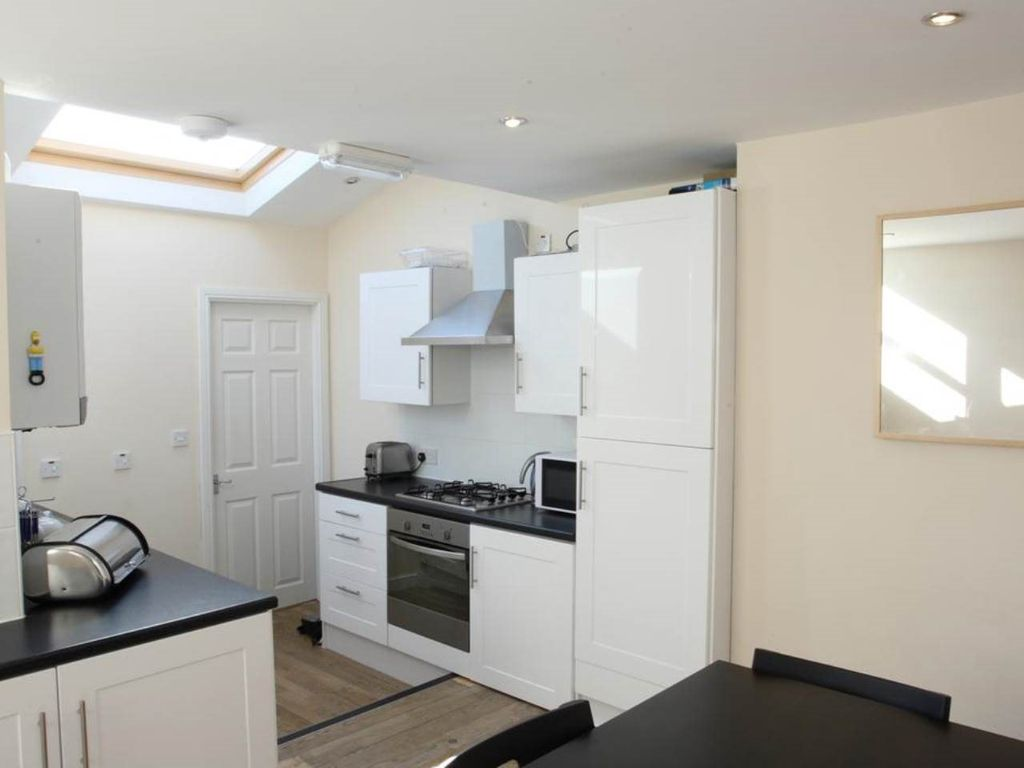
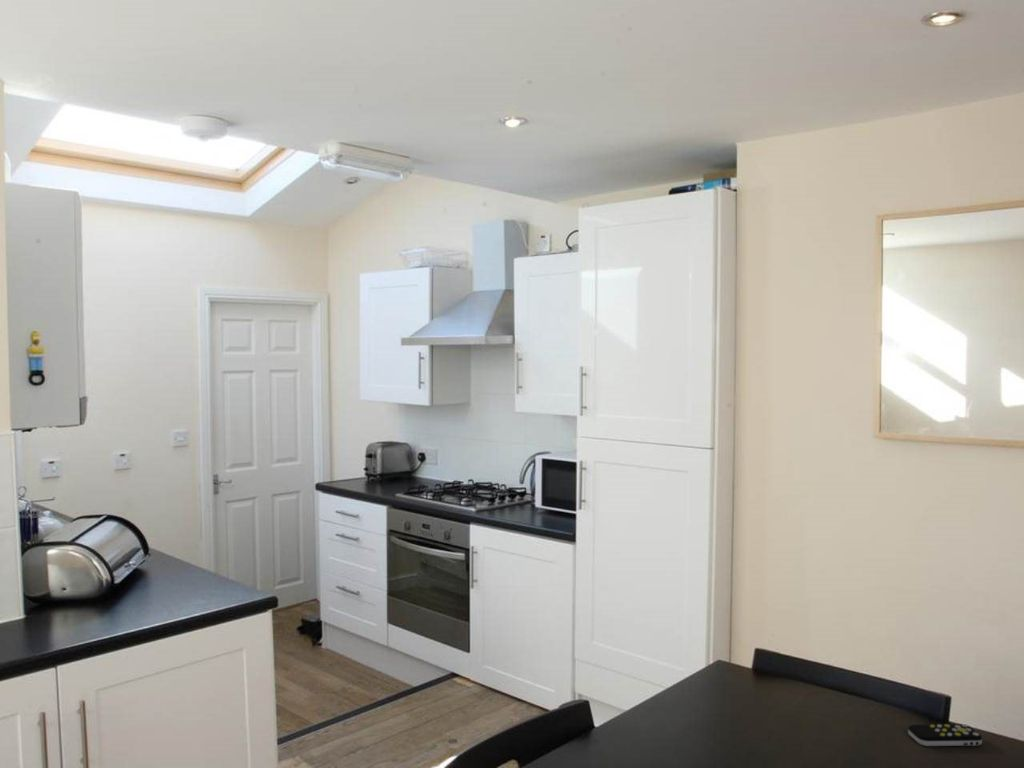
+ remote control (944, 734)
